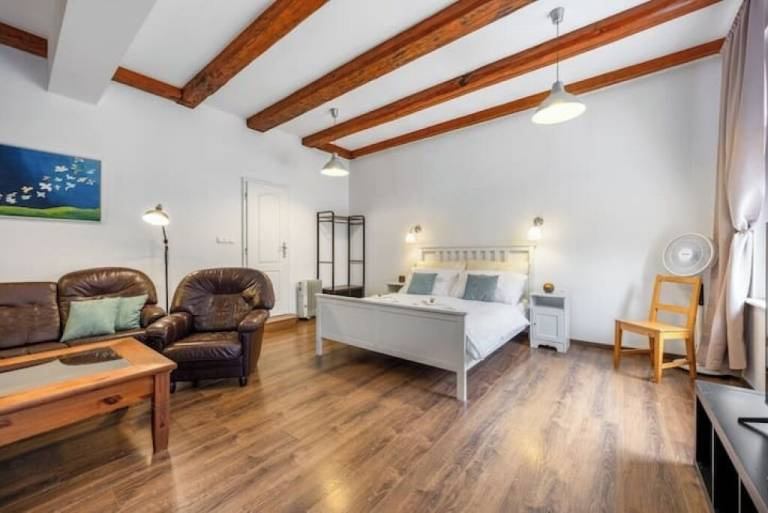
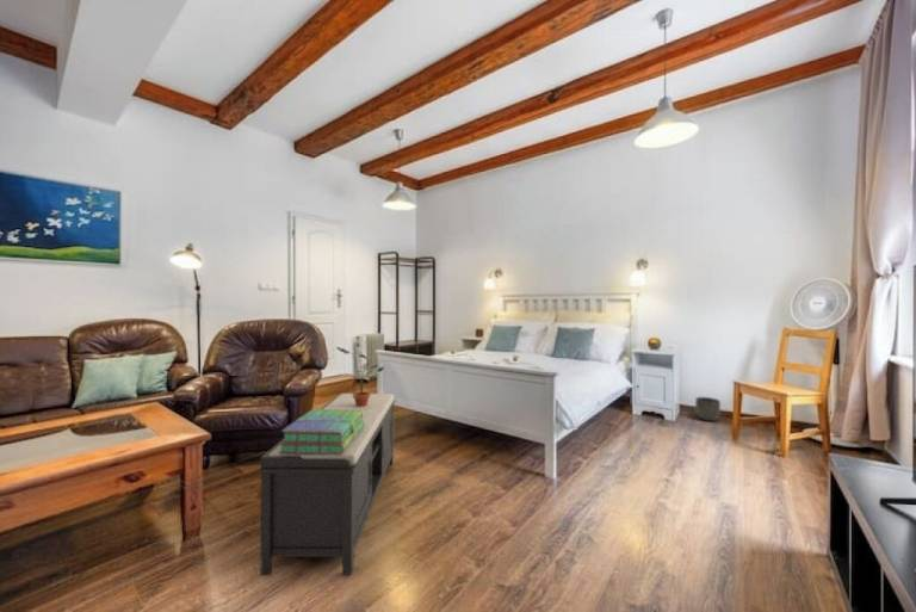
+ stack of books (326, 428)
+ bench (344, 460)
+ planter (707, 409)
+ potted plant (358, 376)
